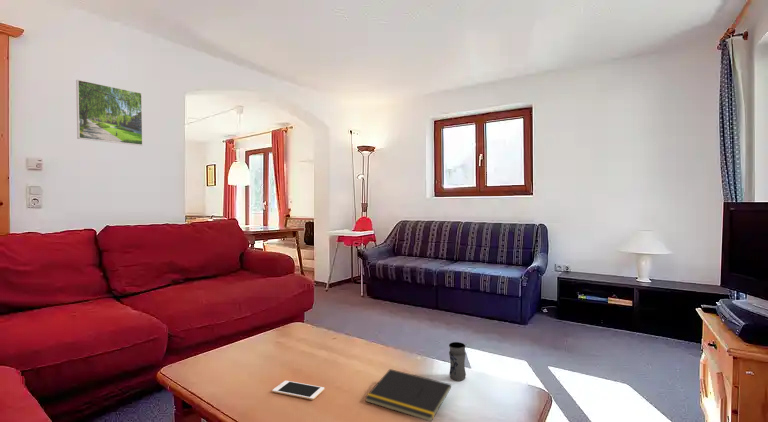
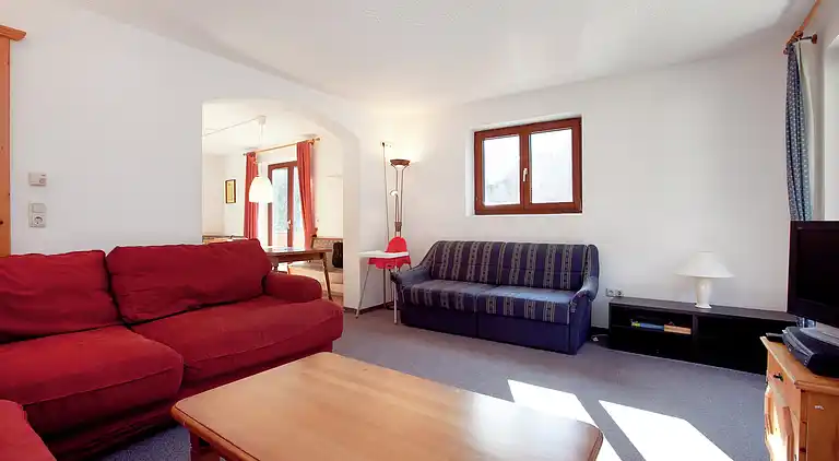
- notepad (408, 392)
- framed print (111, 114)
- cell phone (298, 389)
- jar (457, 361)
